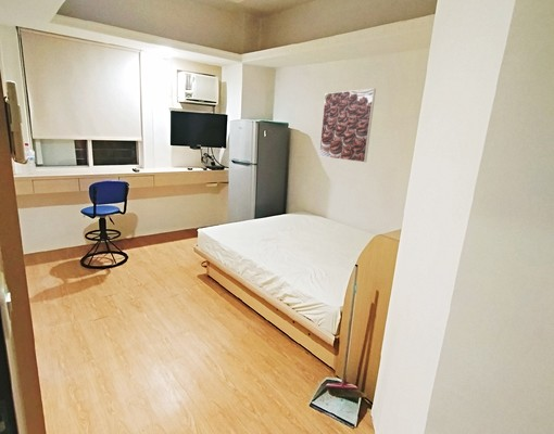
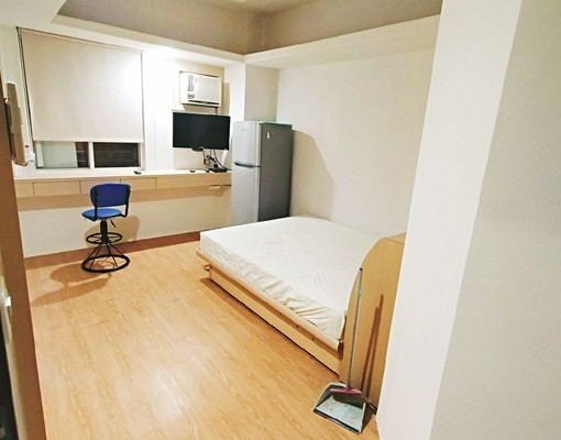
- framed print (344, 126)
